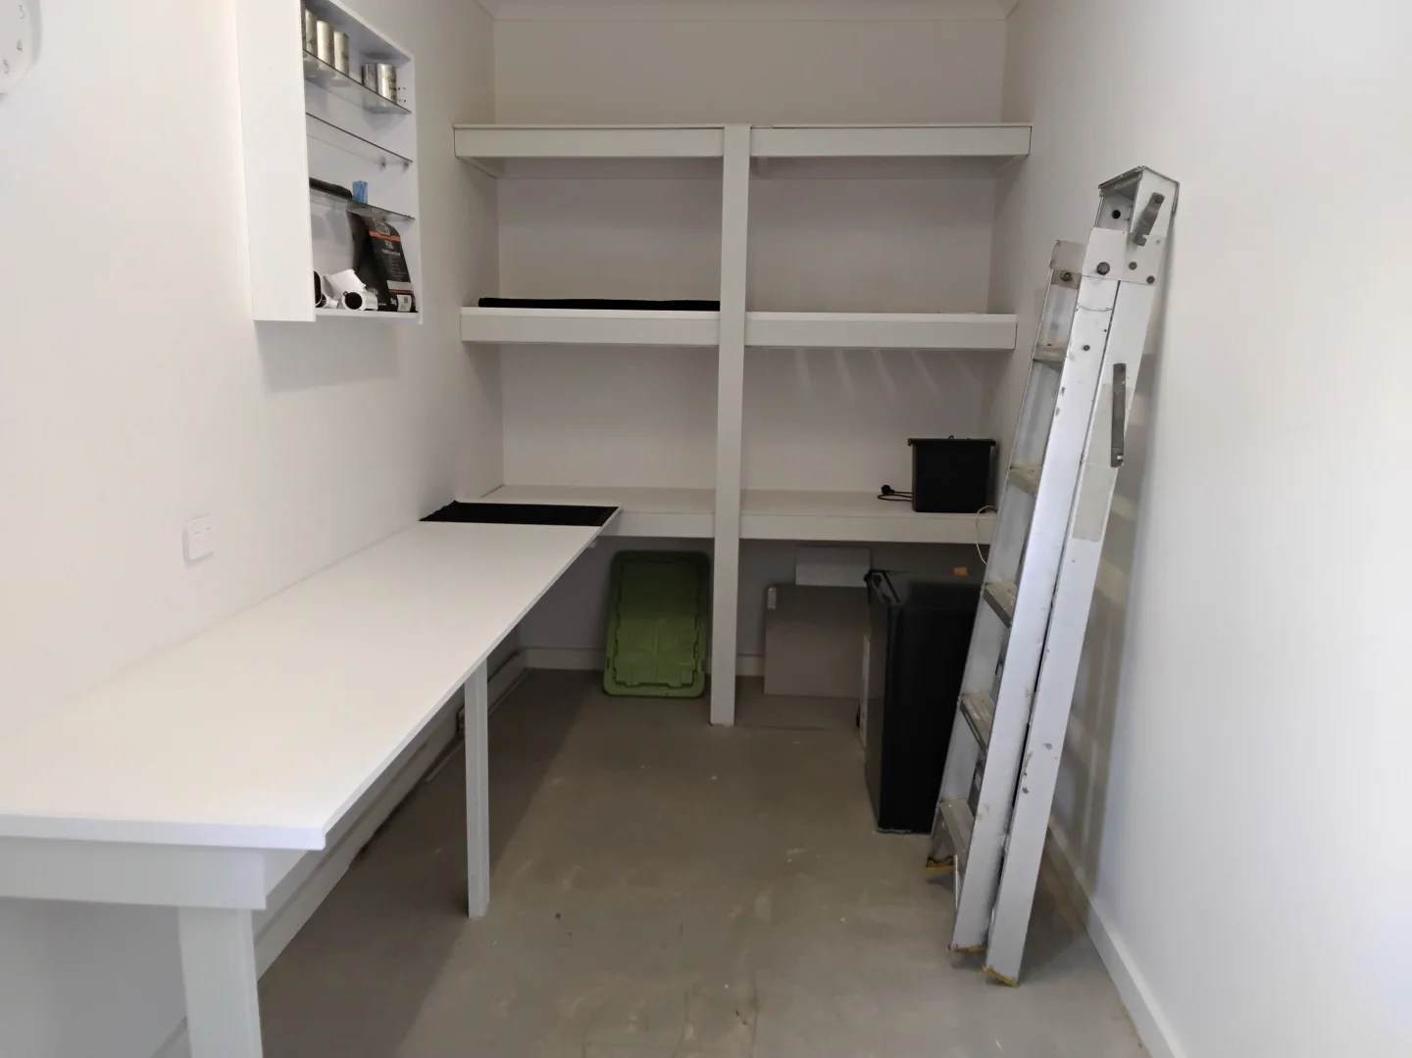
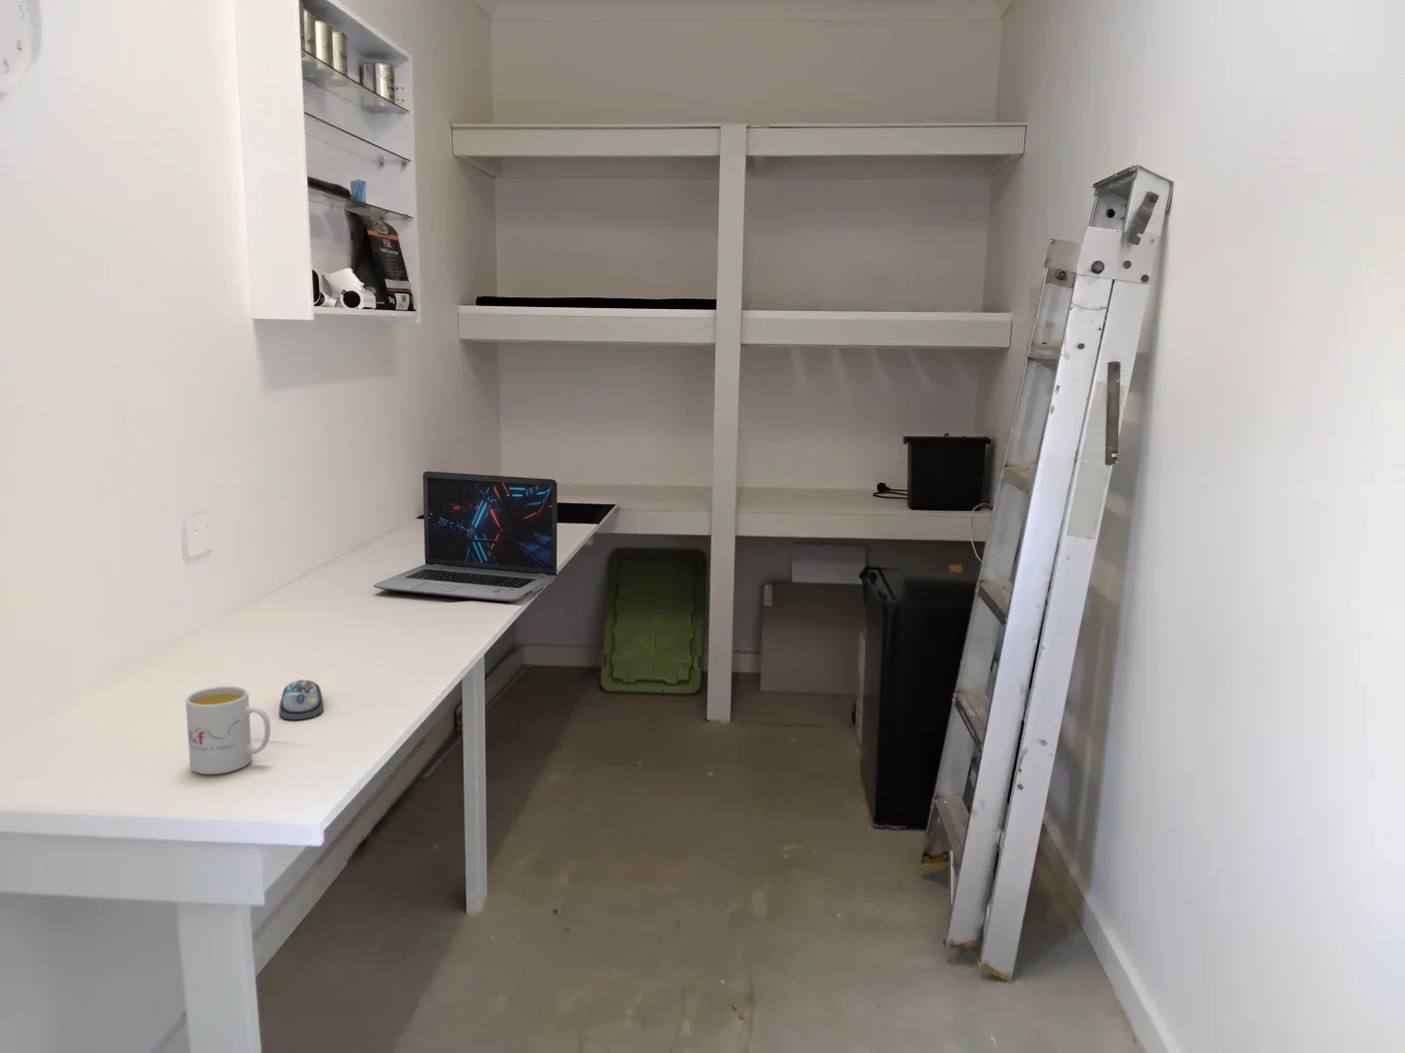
+ computer mouse (301, 697)
+ mug (230, 729)
+ laptop (467, 534)
